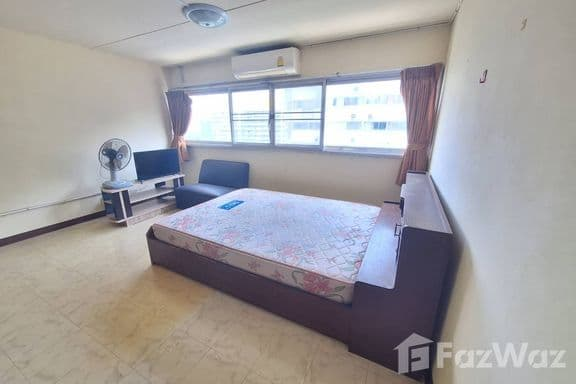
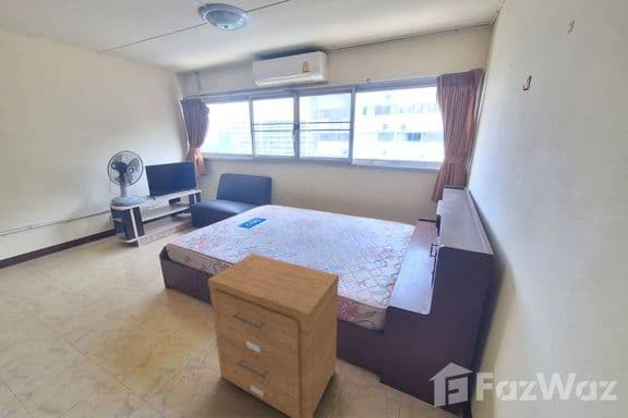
+ nightstand (274, 331)
